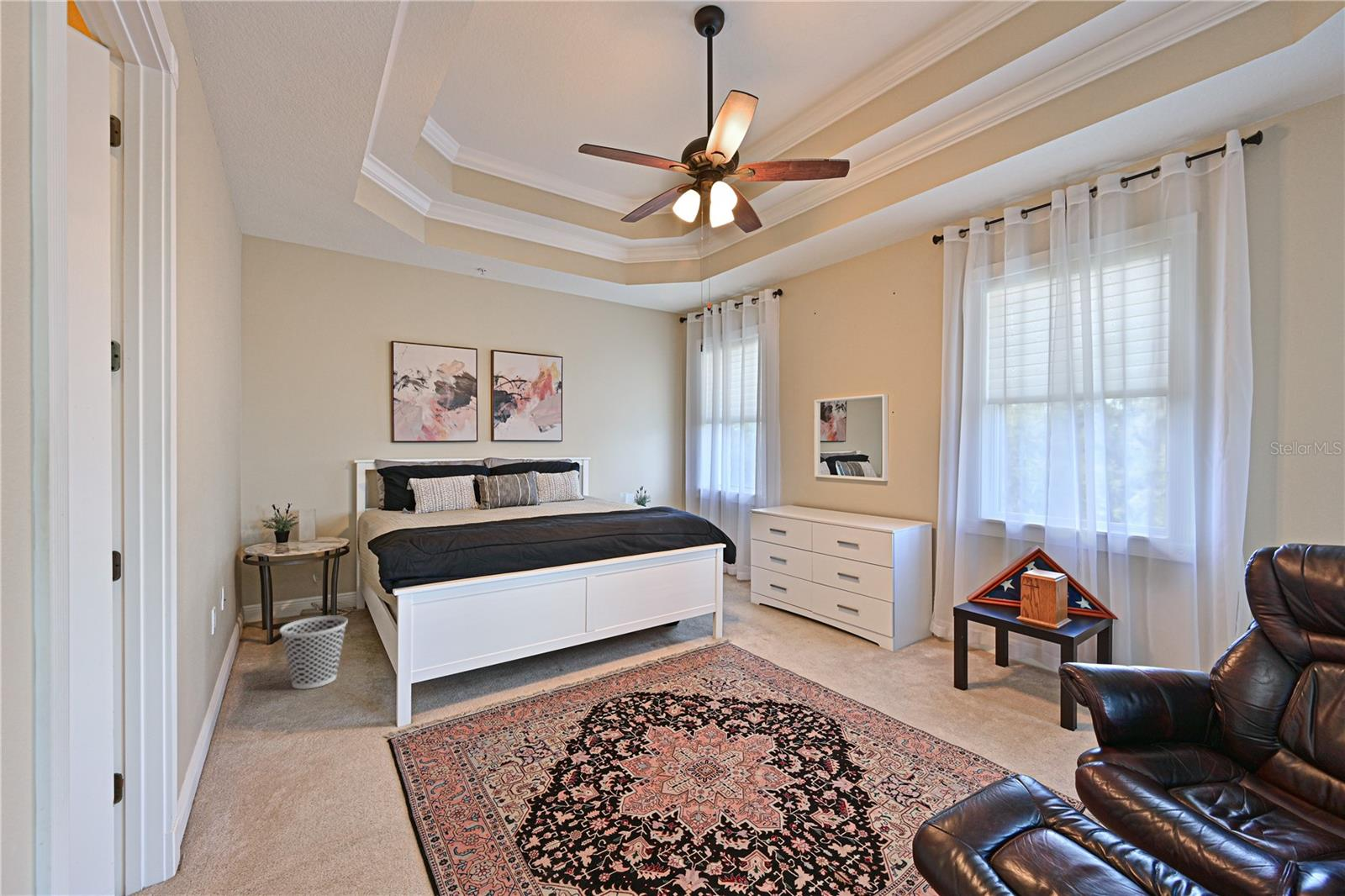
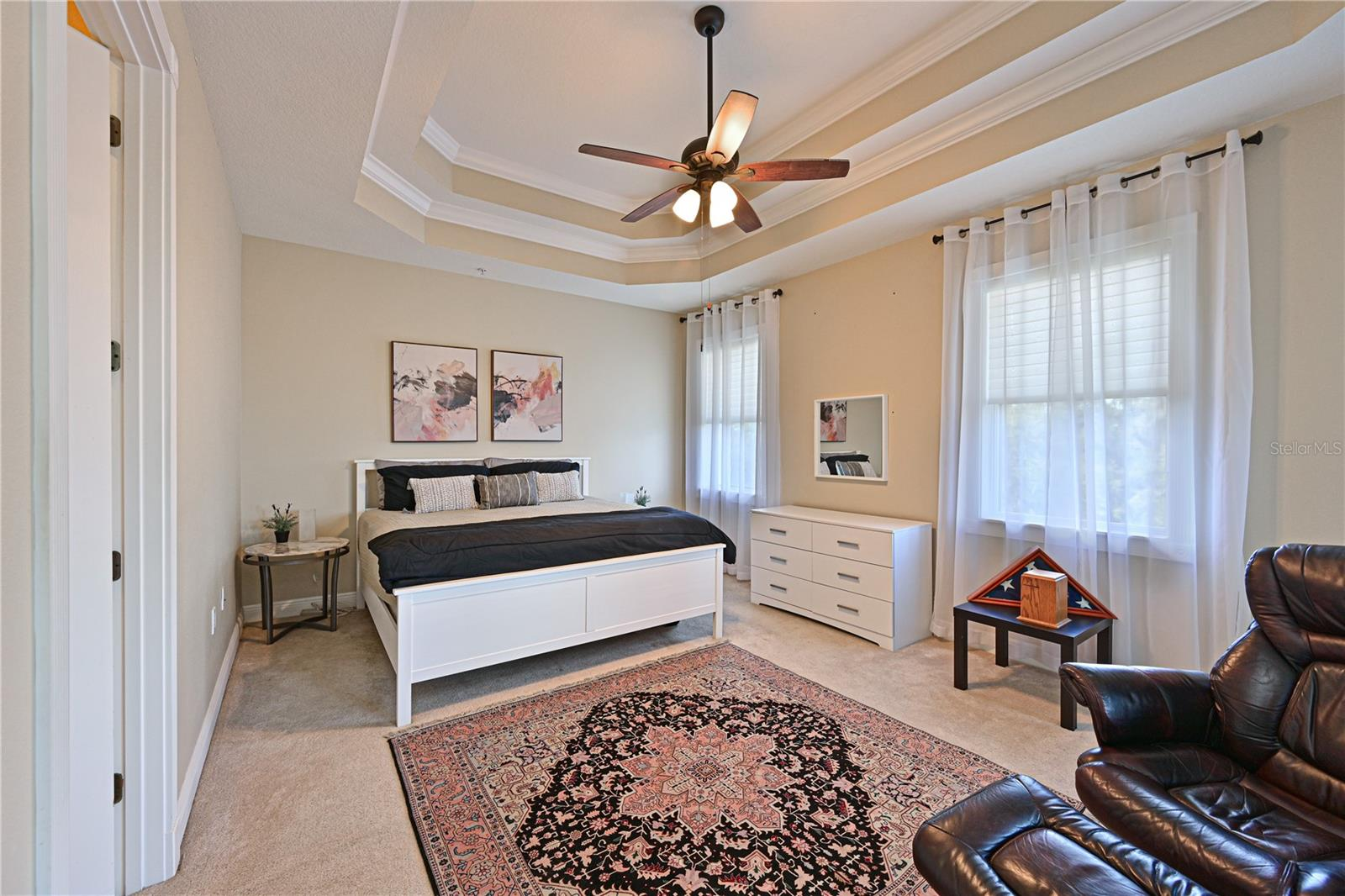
- wastebasket (314, 652)
